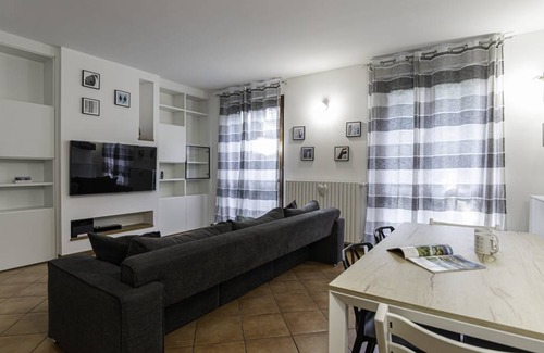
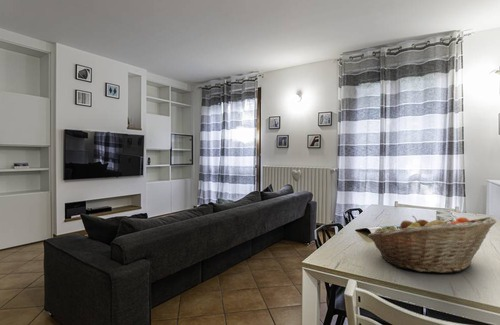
+ fruit basket (428, 237)
